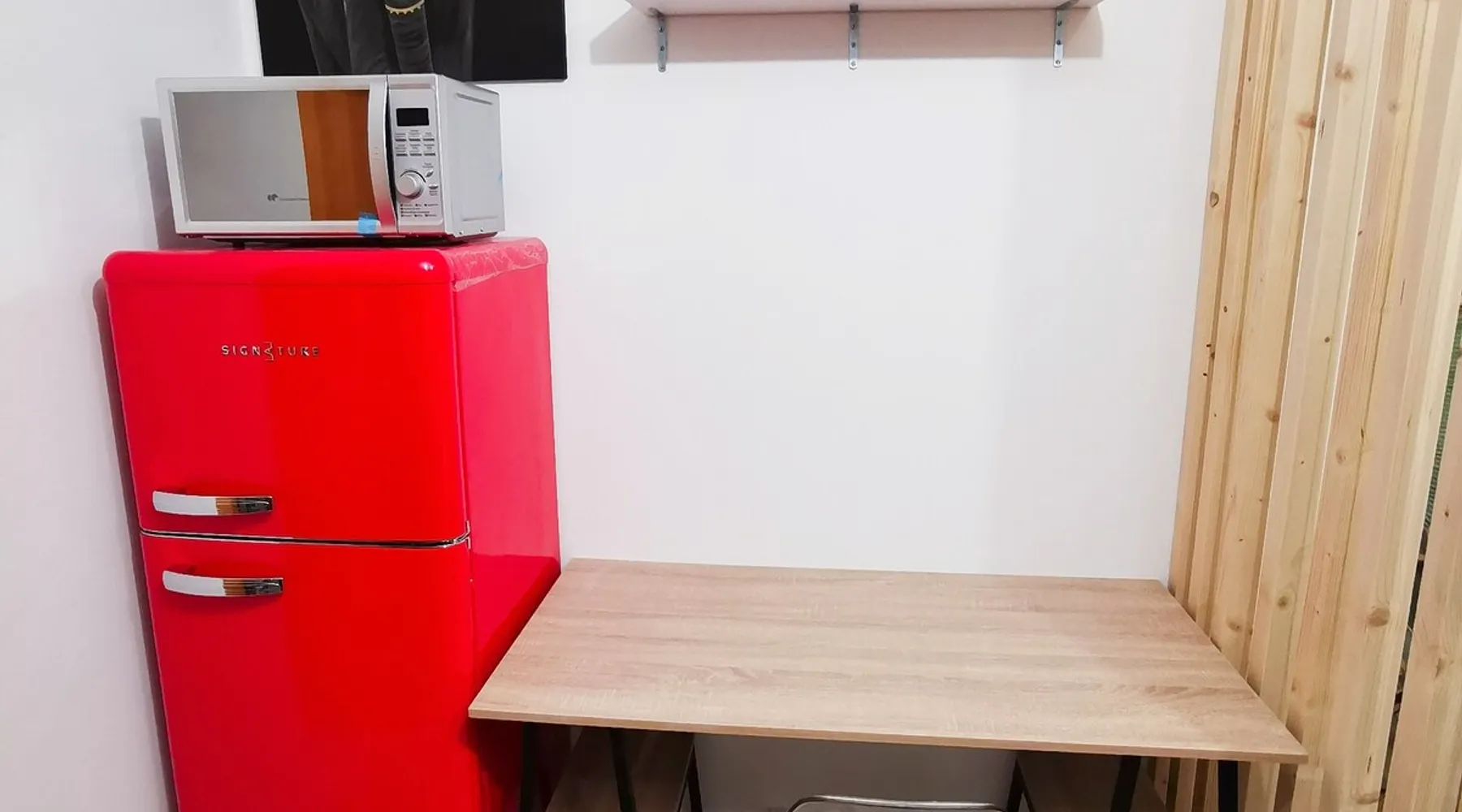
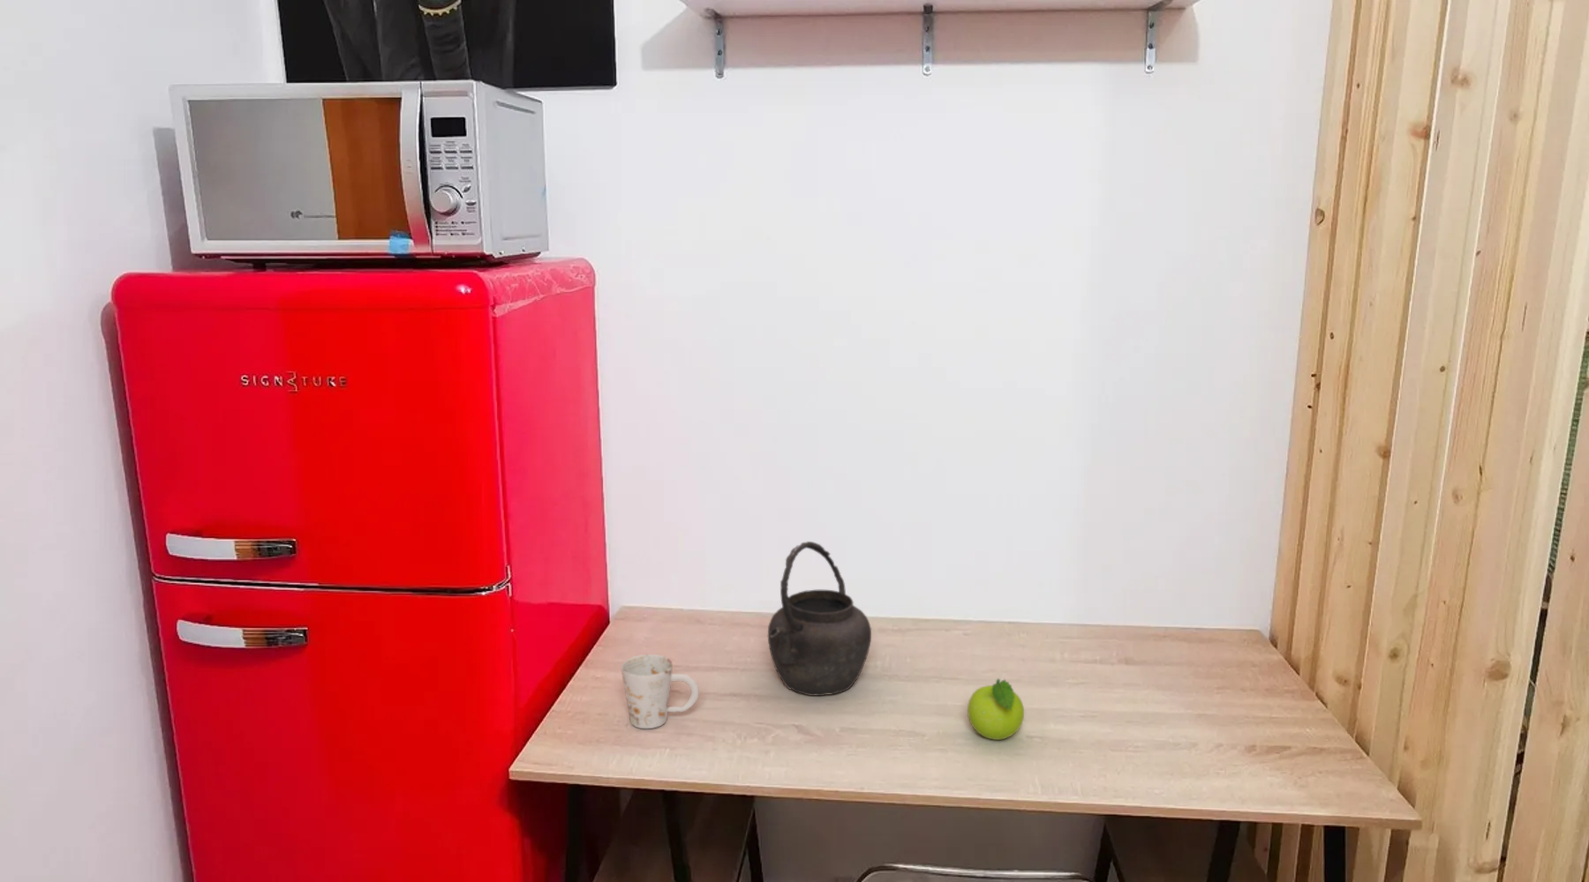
+ fruit (999, 710)
+ kettle (808, 618)
+ mug (661, 692)
